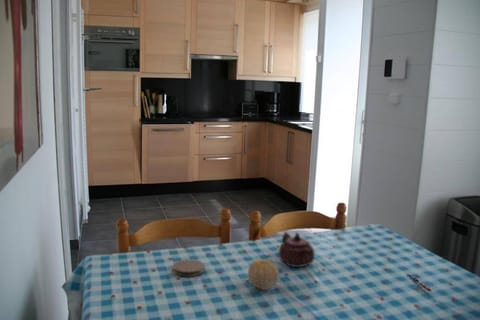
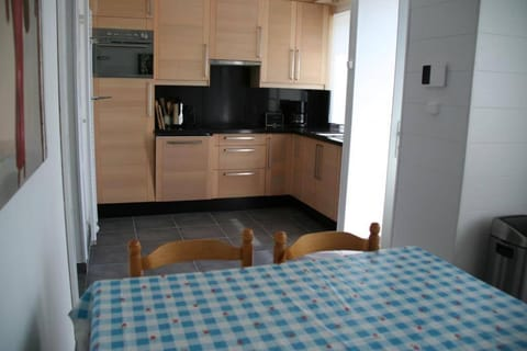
- pen (417, 280)
- coaster (188, 267)
- fruit (263, 274)
- teapot (296, 247)
